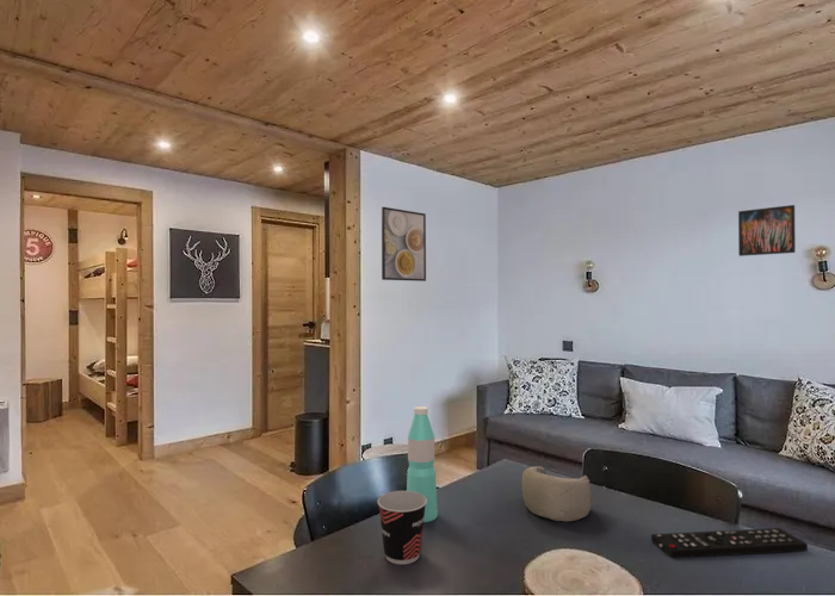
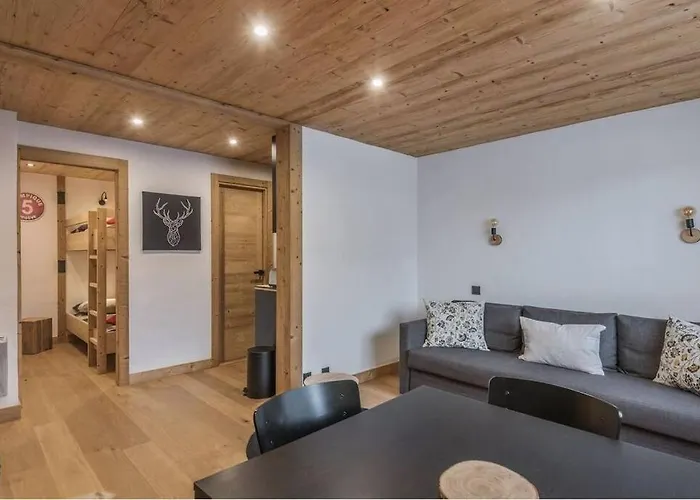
- water bottle (421, 461)
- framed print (404, 244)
- remote control (726, 541)
- cup (402, 527)
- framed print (766, 231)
- decorative bowl (555, 489)
